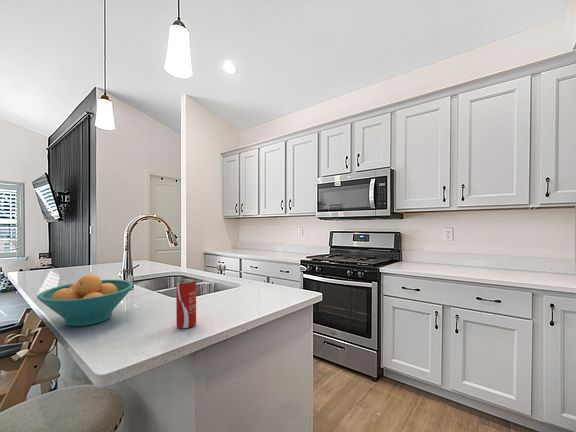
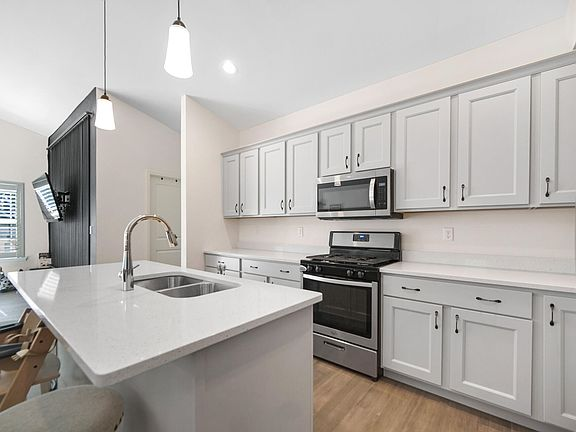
- beverage can (186, 302)
- fruit bowl (89, 297)
